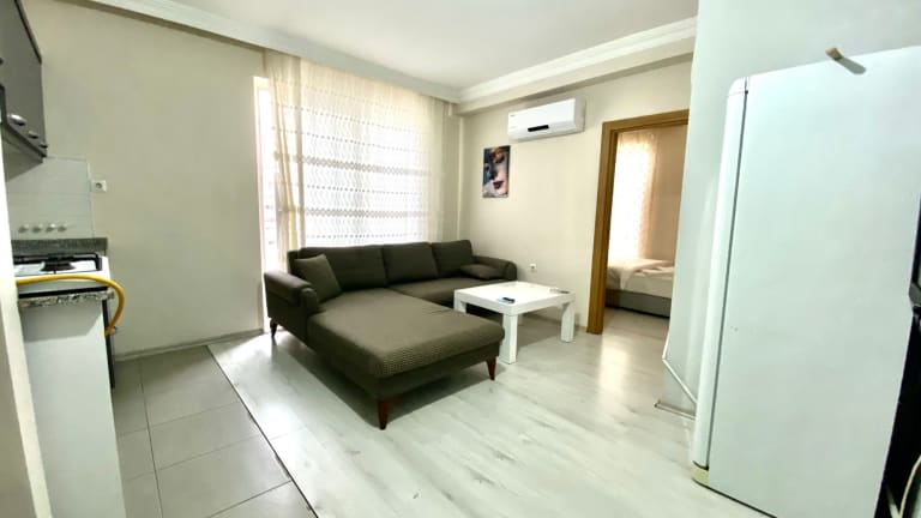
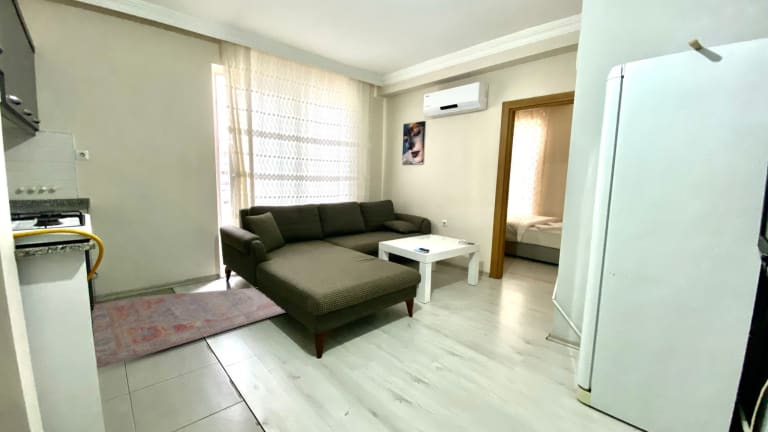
+ rug (221, 300)
